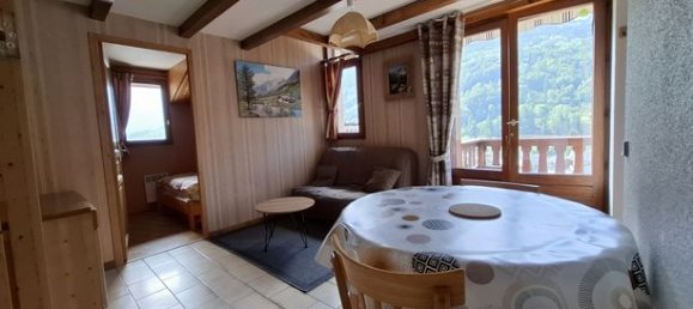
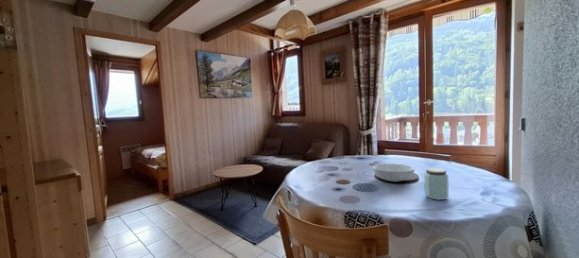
+ peanut butter (436, 183)
+ serving bowl (393, 173)
